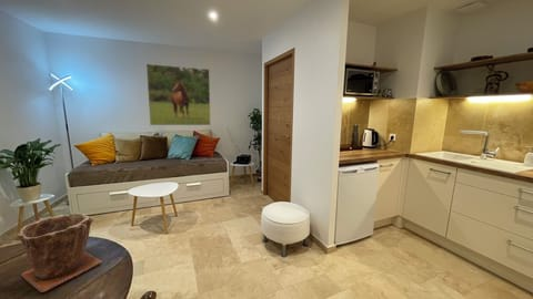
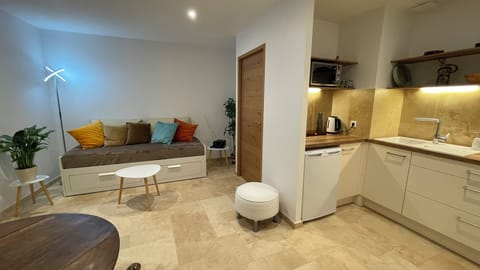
- plant pot (60, 245)
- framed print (180, 96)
